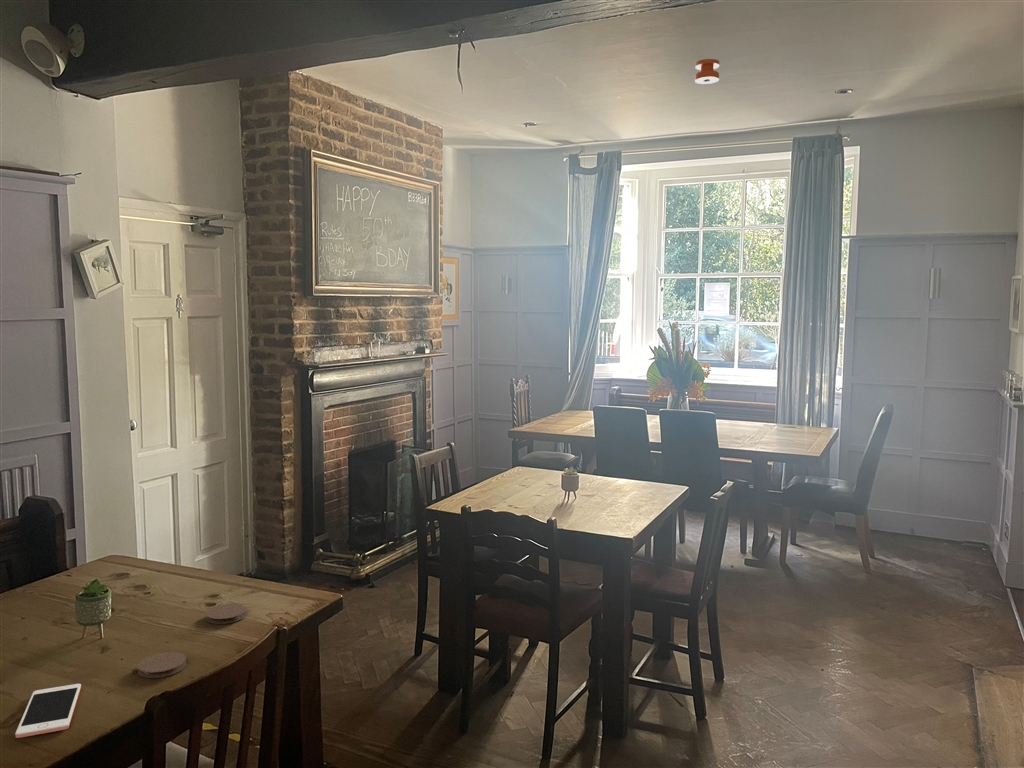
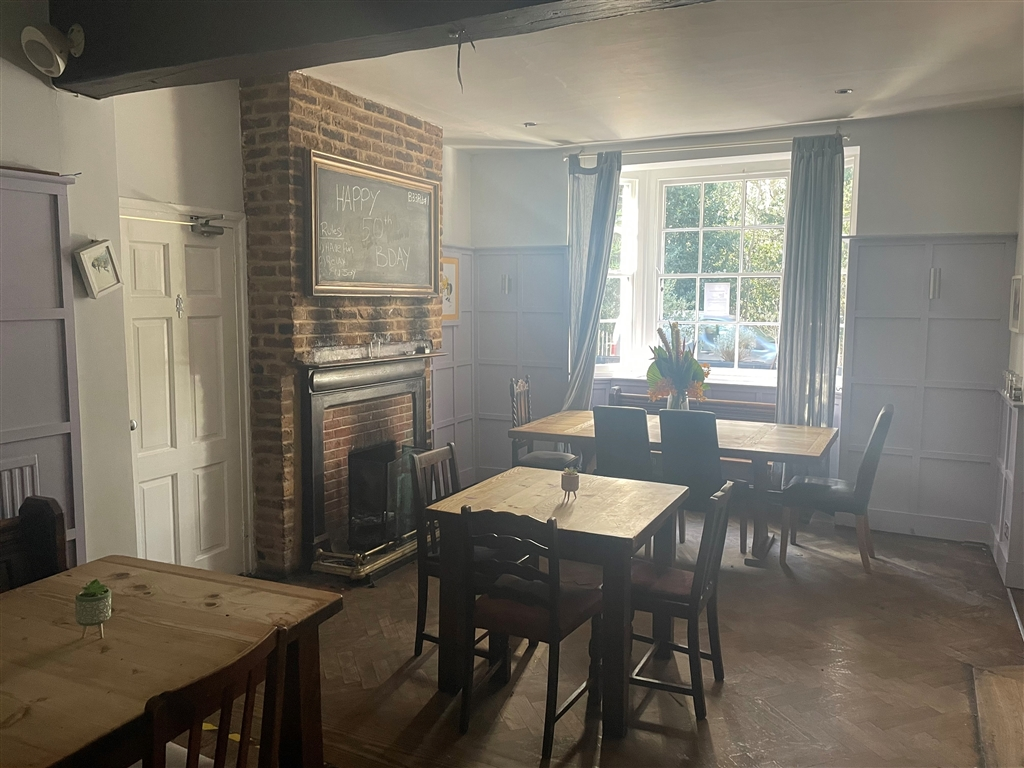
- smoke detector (707, 71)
- cell phone (50, 709)
- coaster (226, 613)
- coaster (162, 664)
